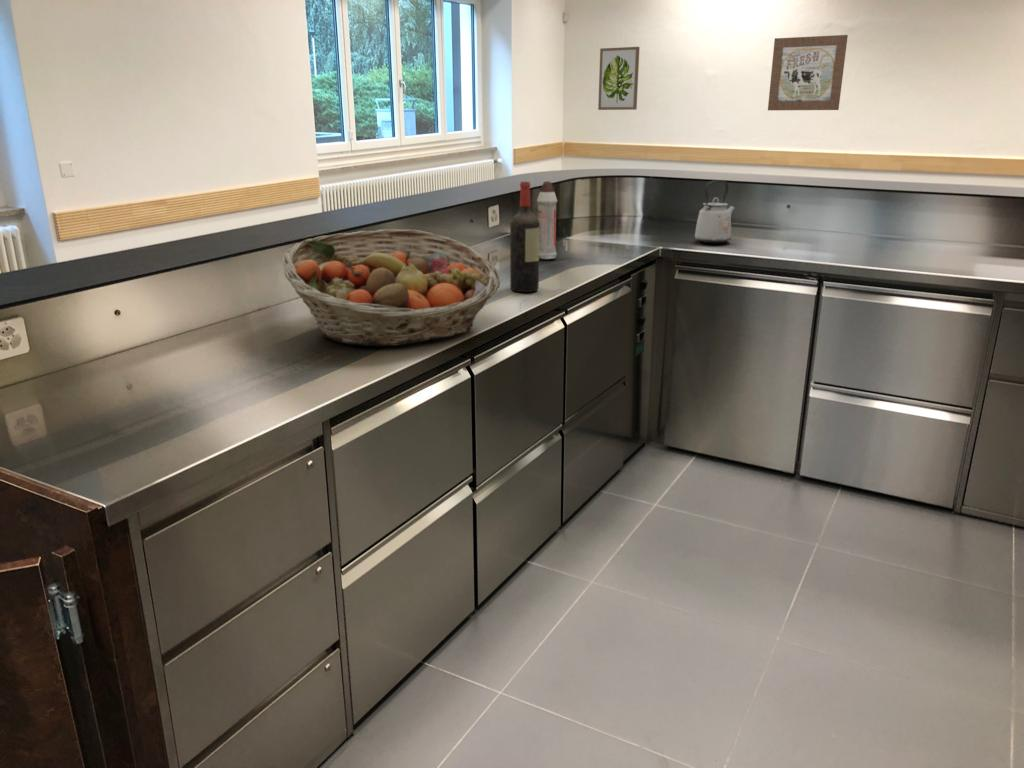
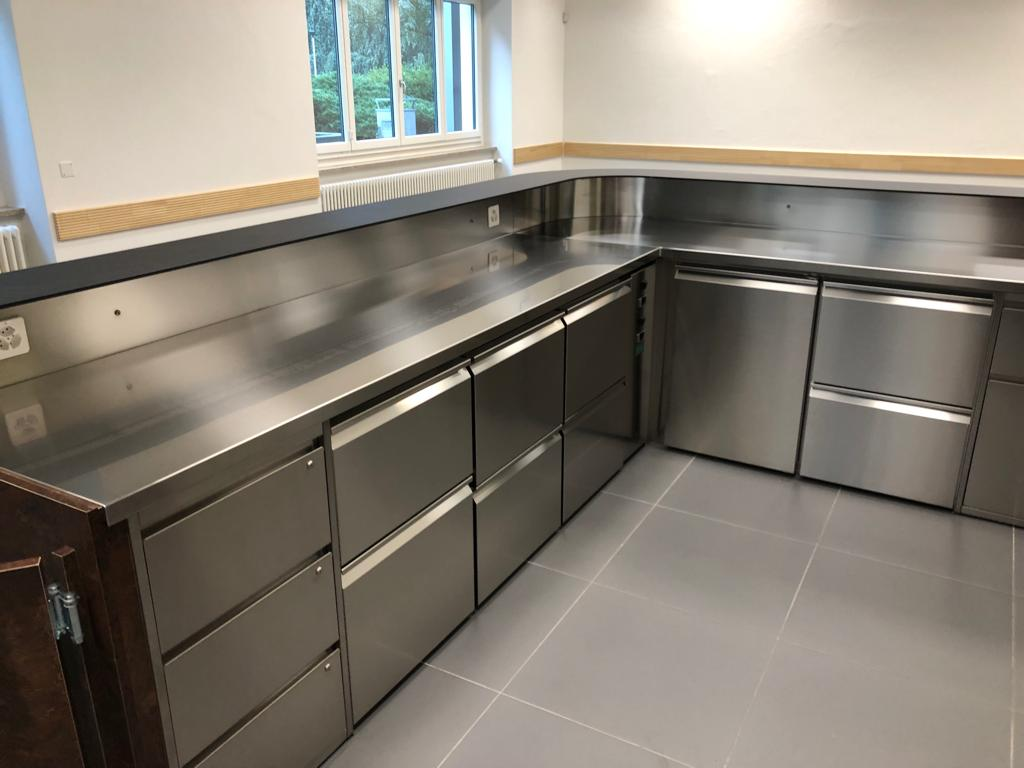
- spray bottle (547, 220)
- wall art (806, 74)
- kettle (719, 211)
- wall art (618, 79)
- fruit basket (394, 284)
- wine bottle (524, 236)
